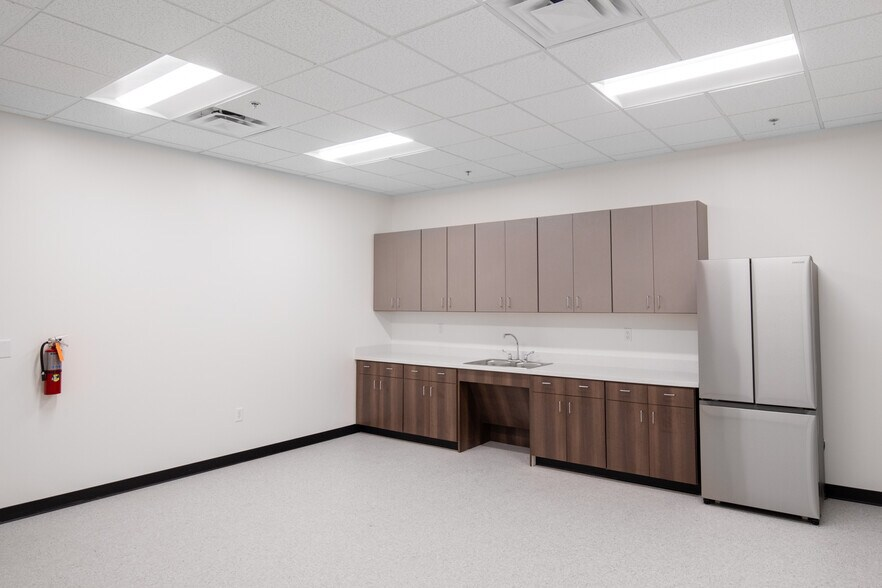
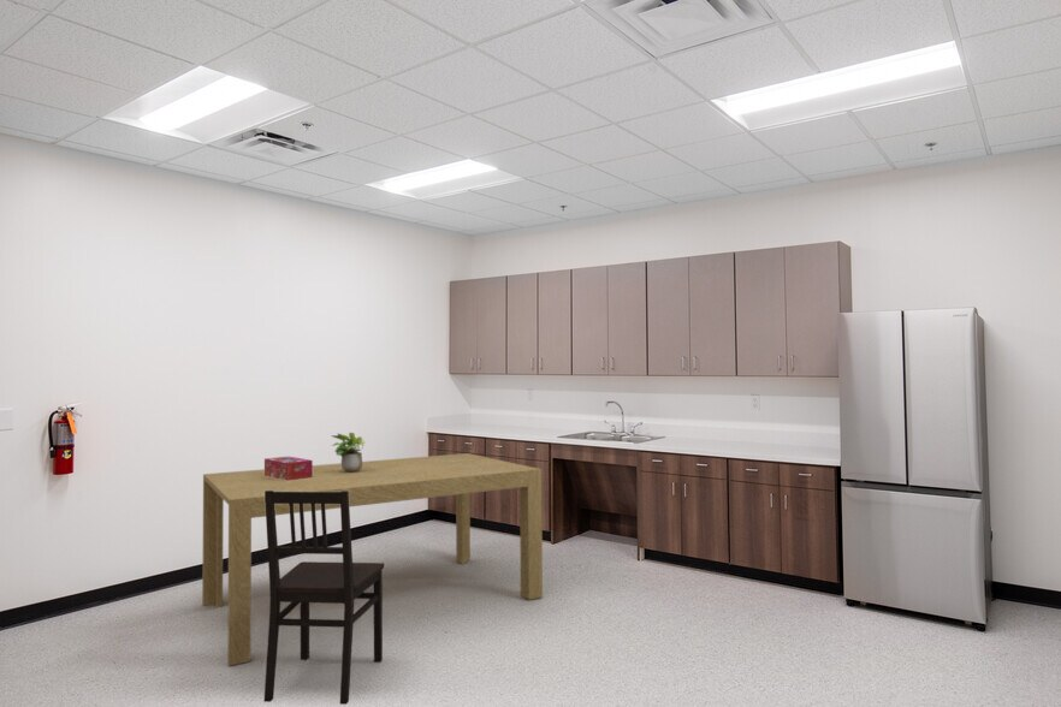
+ dining table (371, 504)
+ potted plant (348, 451)
+ tissue box (288, 467)
+ dining chair (325, 580)
